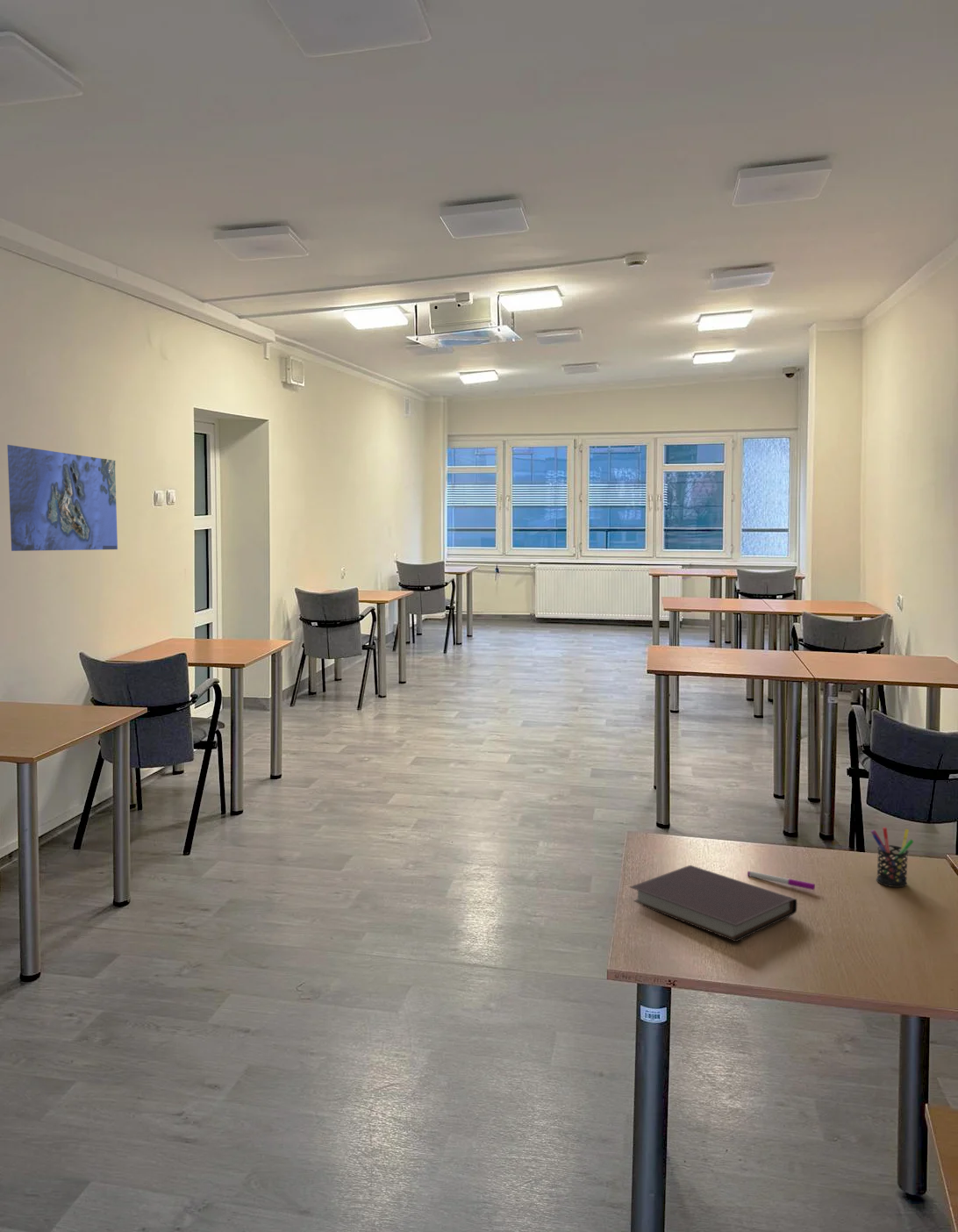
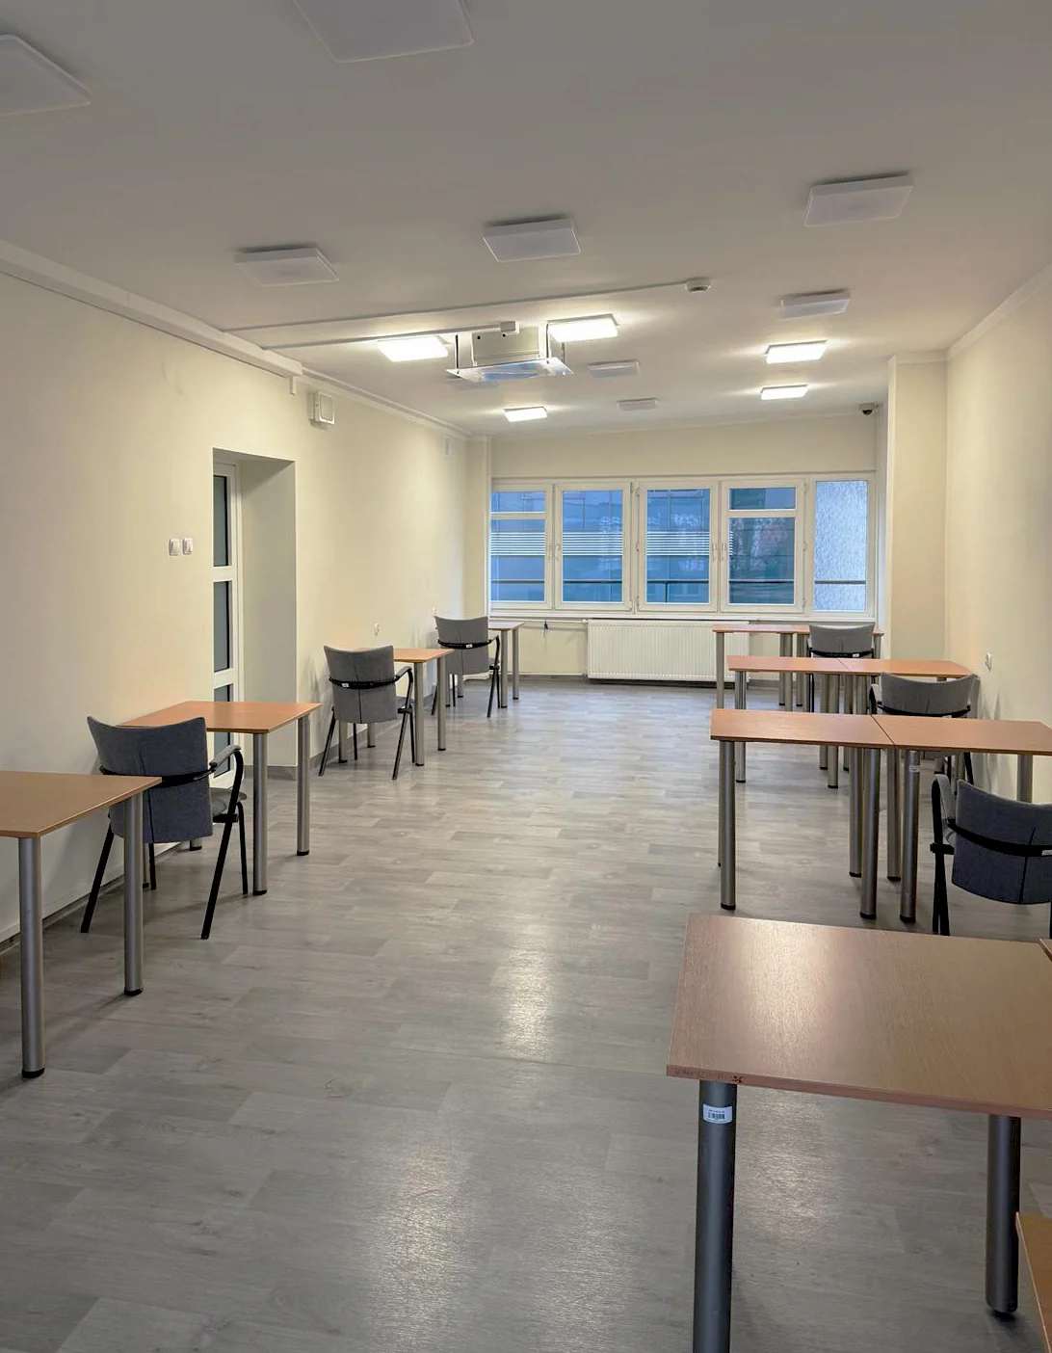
- notebook (711, 899)
- pen (780, 879)
- map (68, 501)
- pen holder (894, 855)
